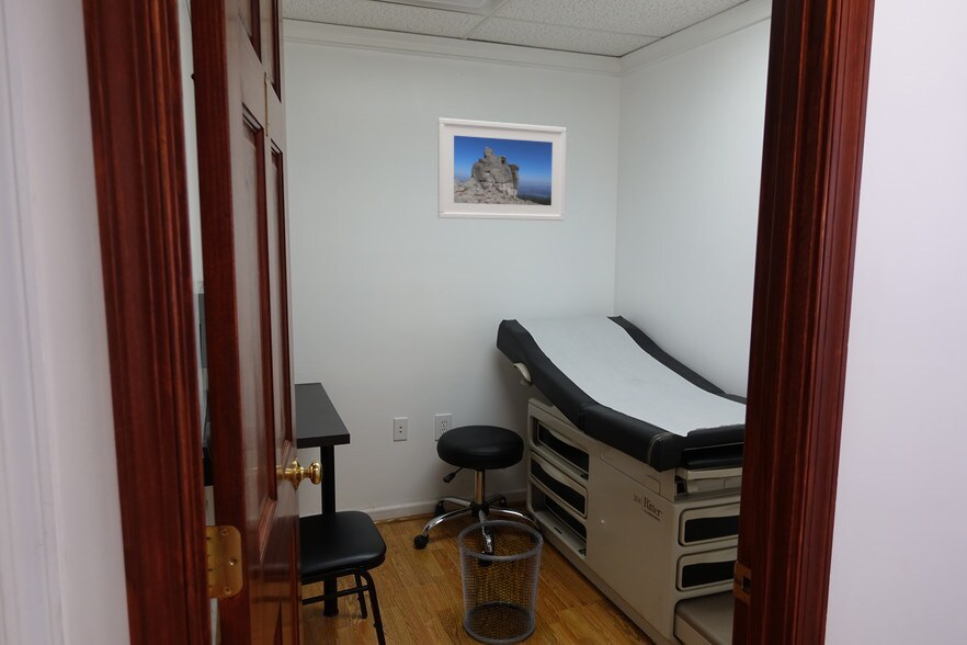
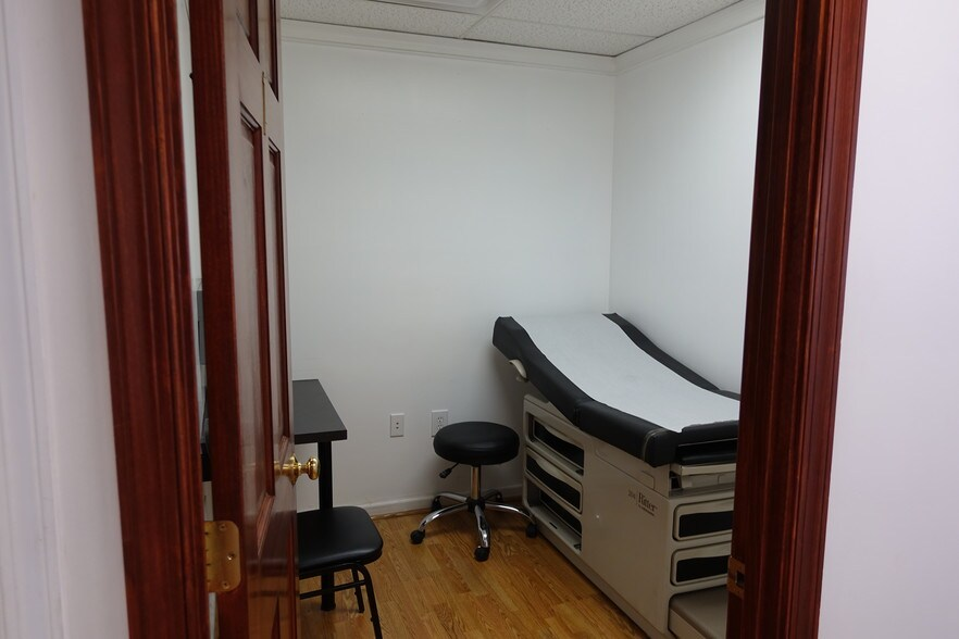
- waste bin (499, 580)
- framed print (503, 171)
